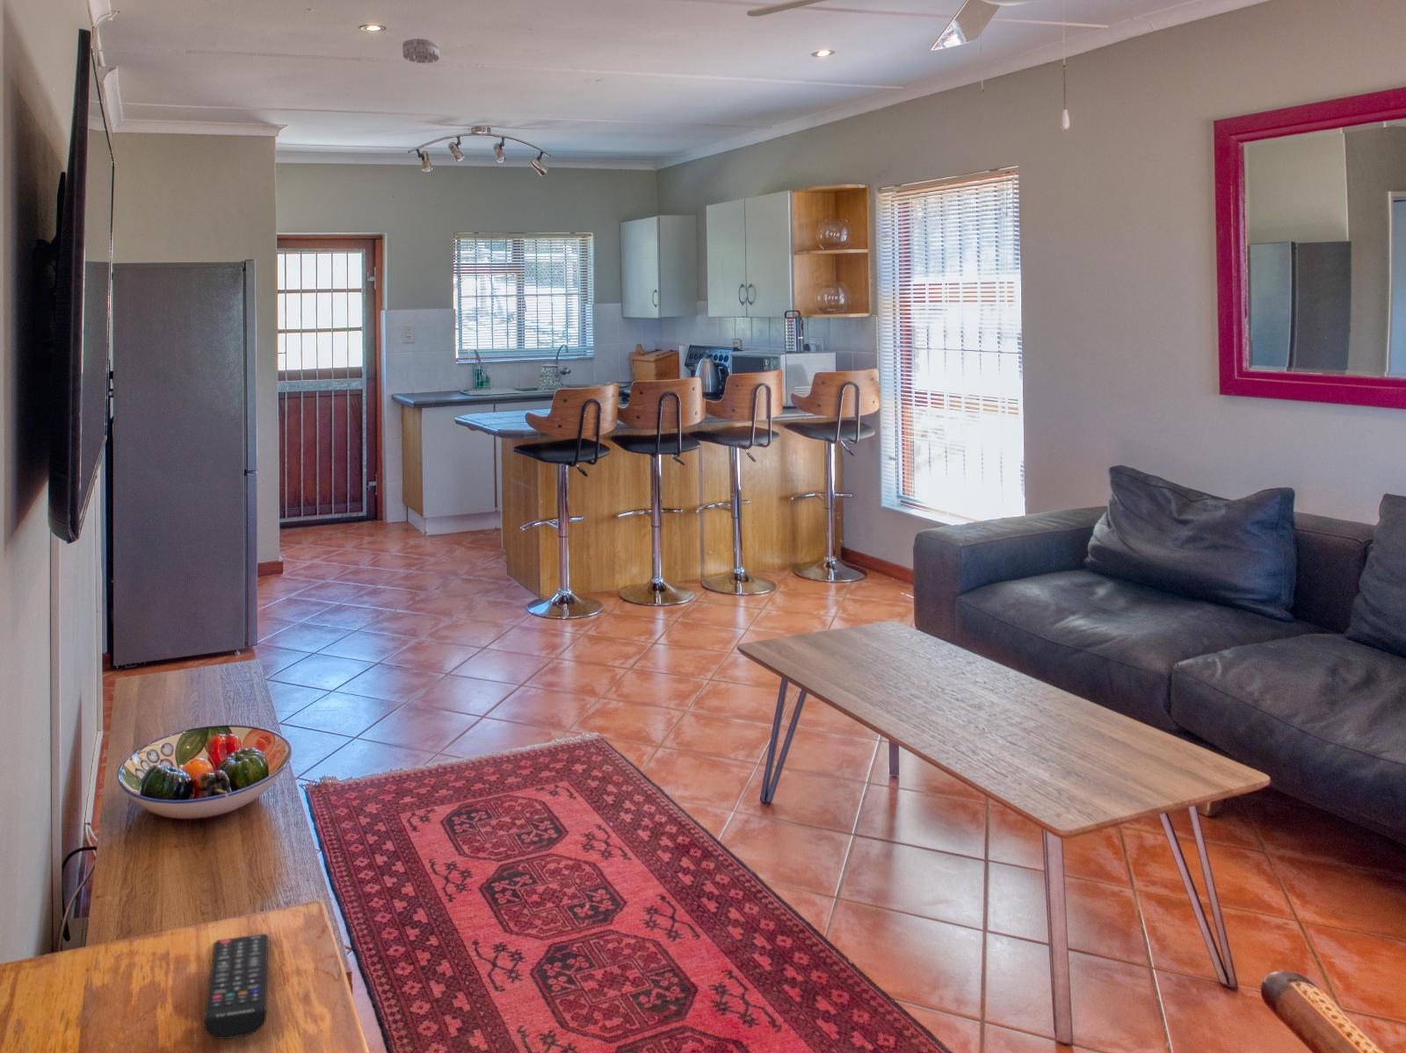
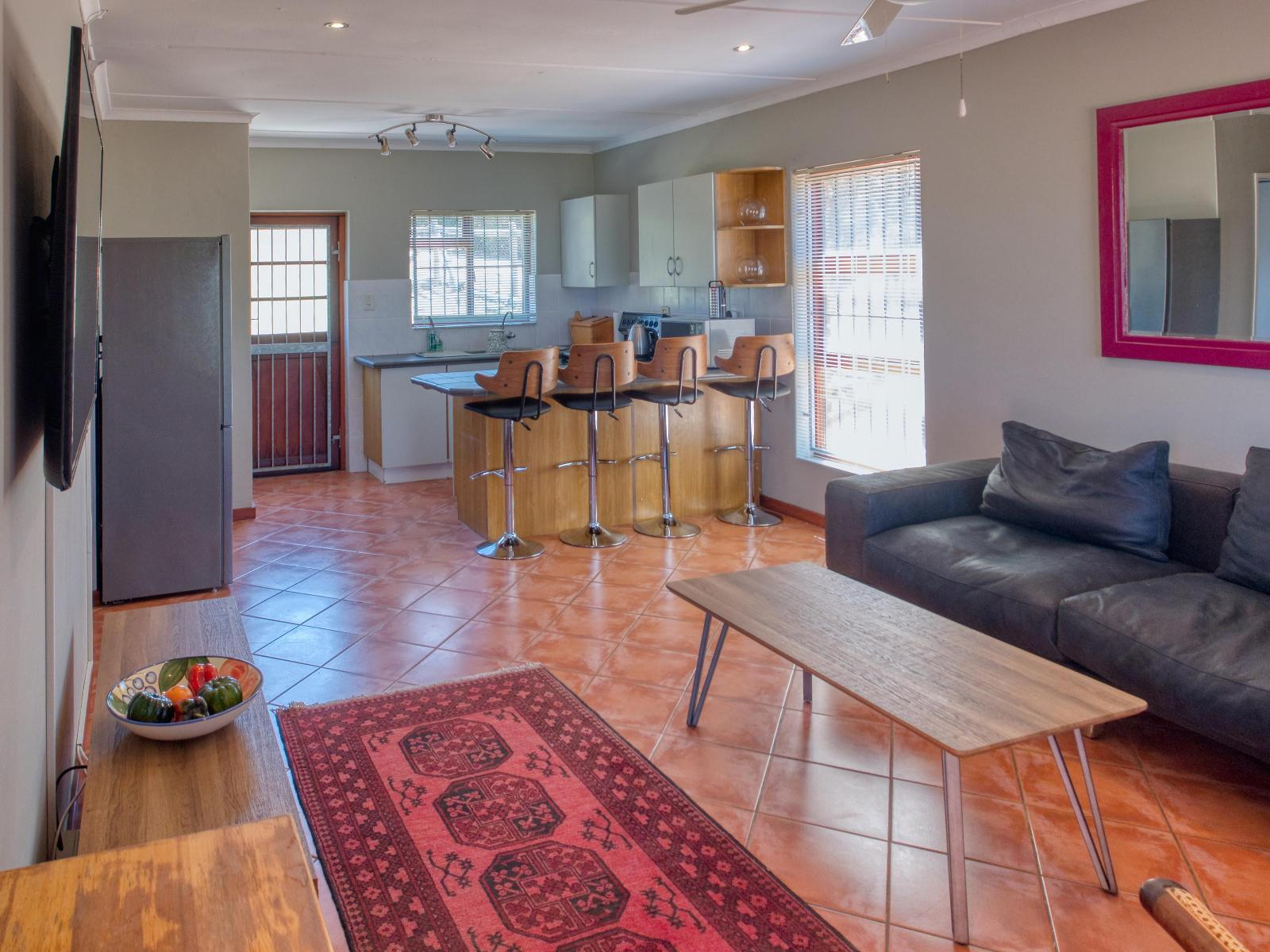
- smoke detector (421, 50)
- remote control (239, 981)
